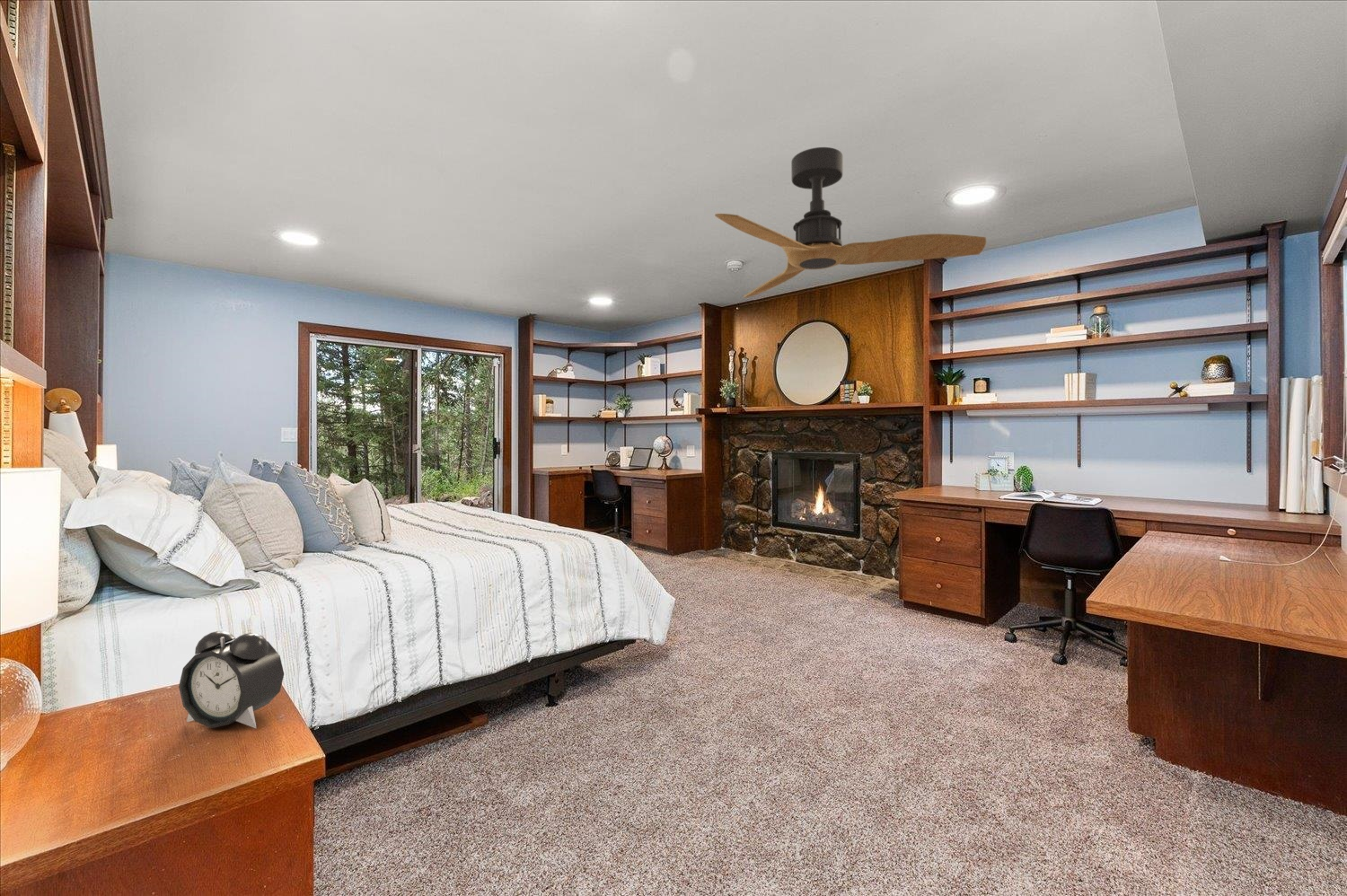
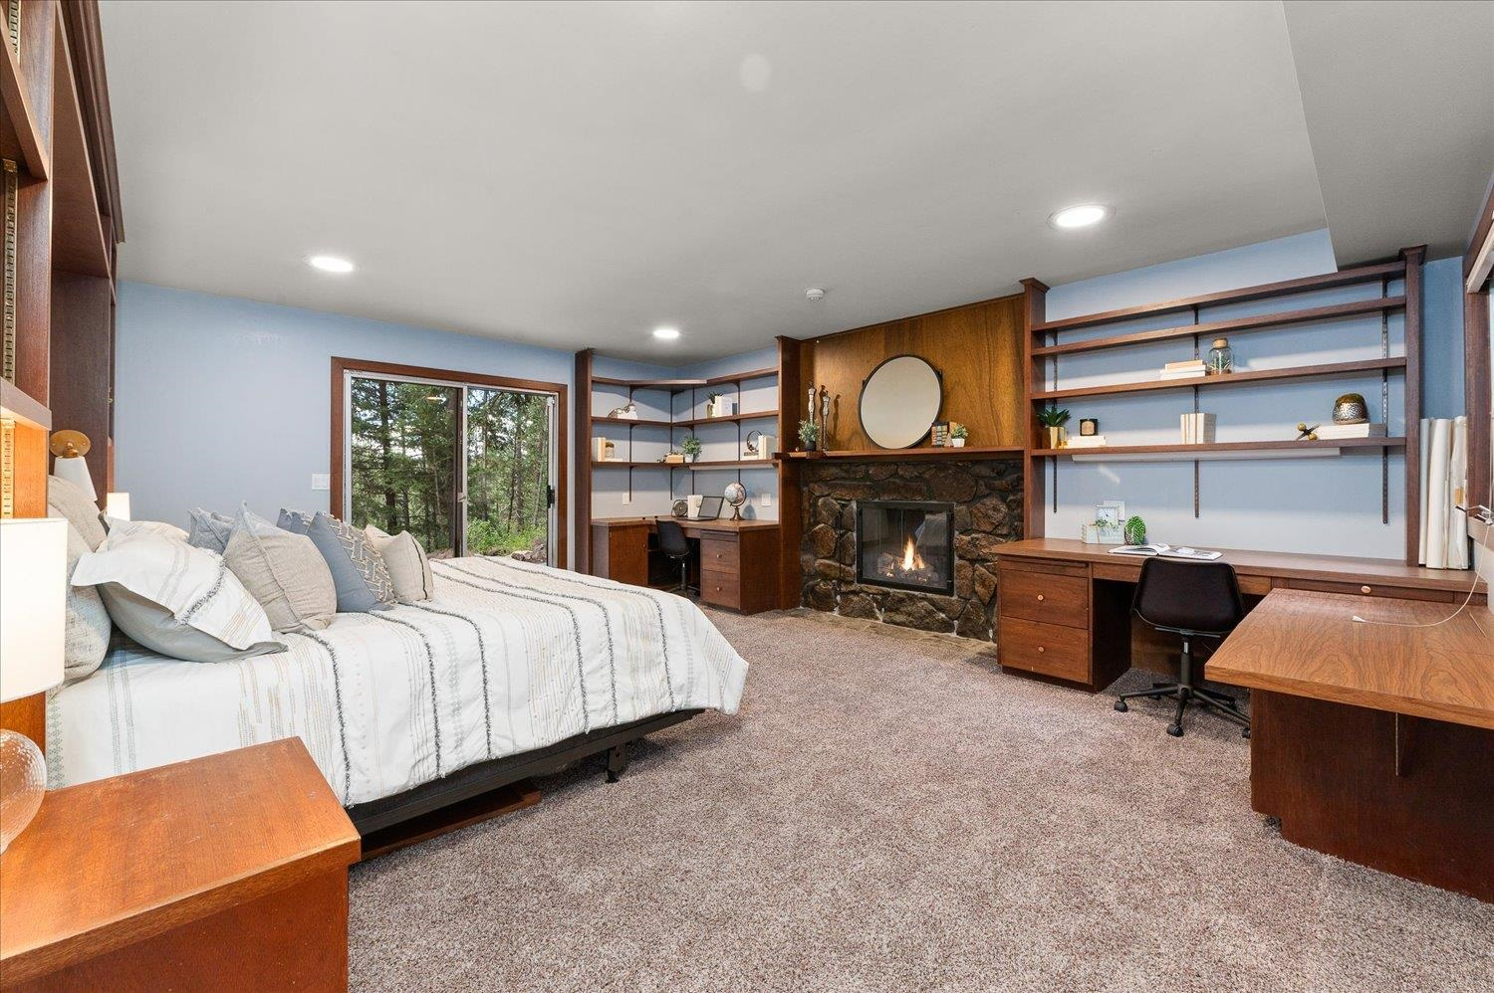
- alarm clock (231, 676)
- ceiling fan (841, 220)
